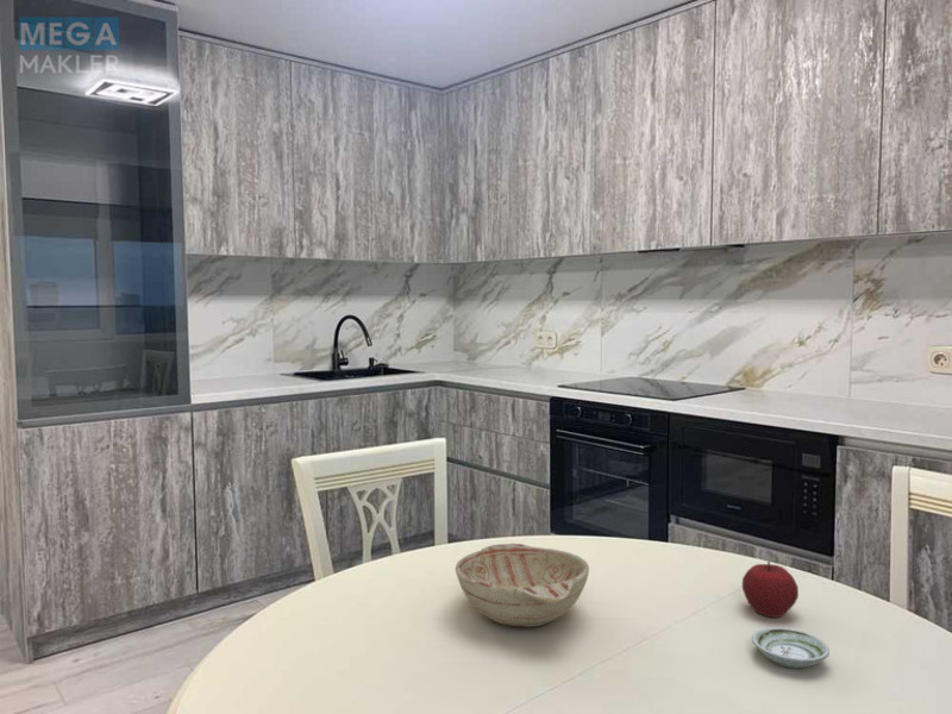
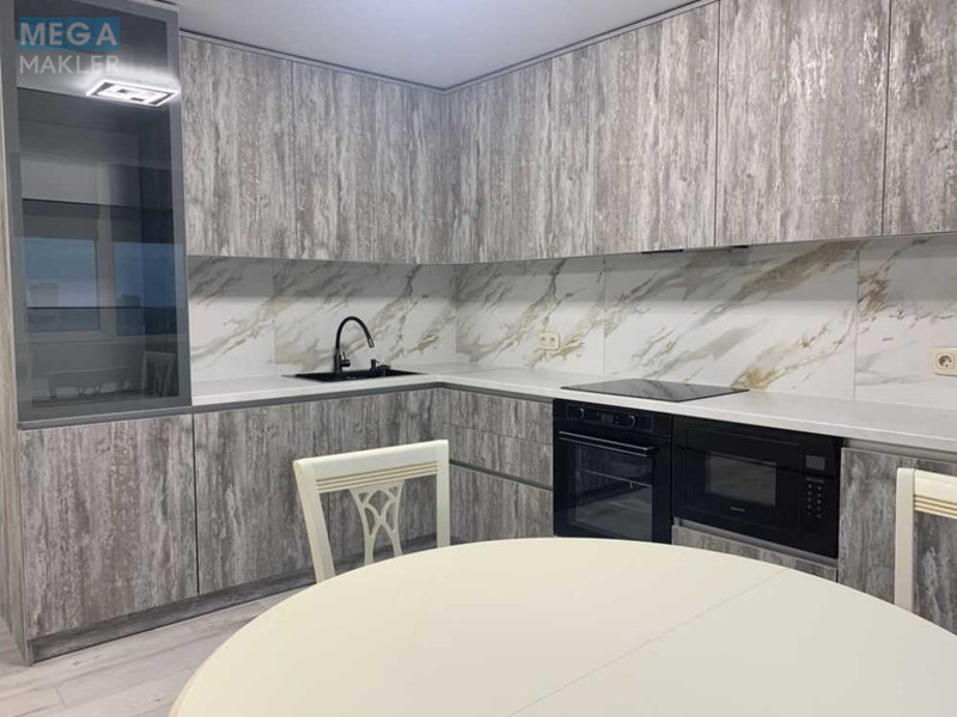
- decorative bowl (521, 588)
- apple (769, 587)
- saucer (789, 650)
